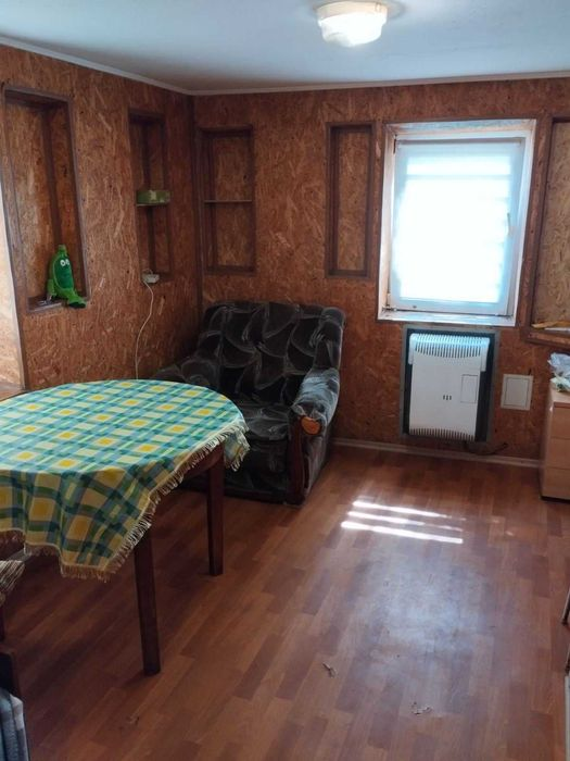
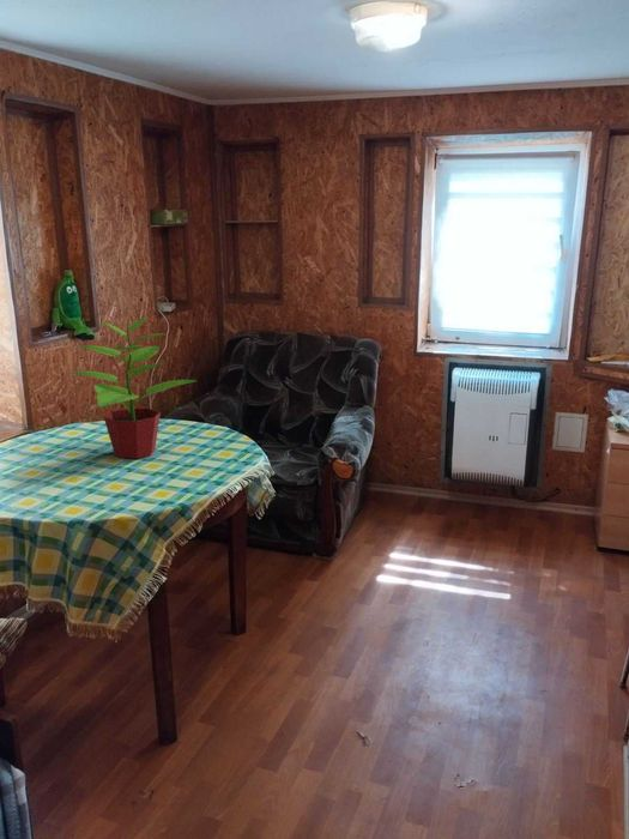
+ potted plant (129, 385)
